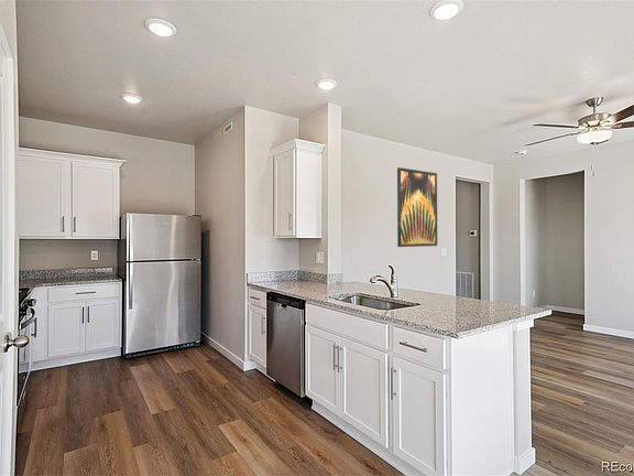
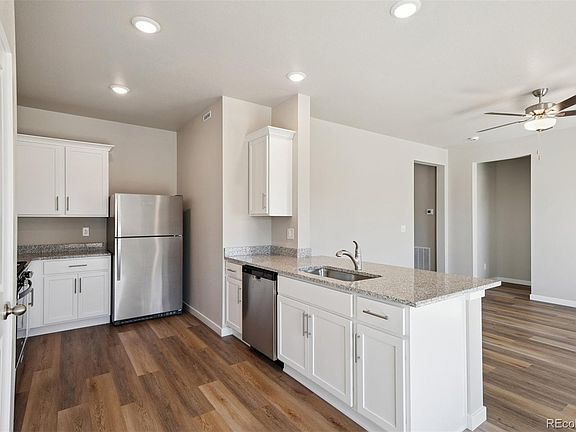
- wall art (417, 208)
